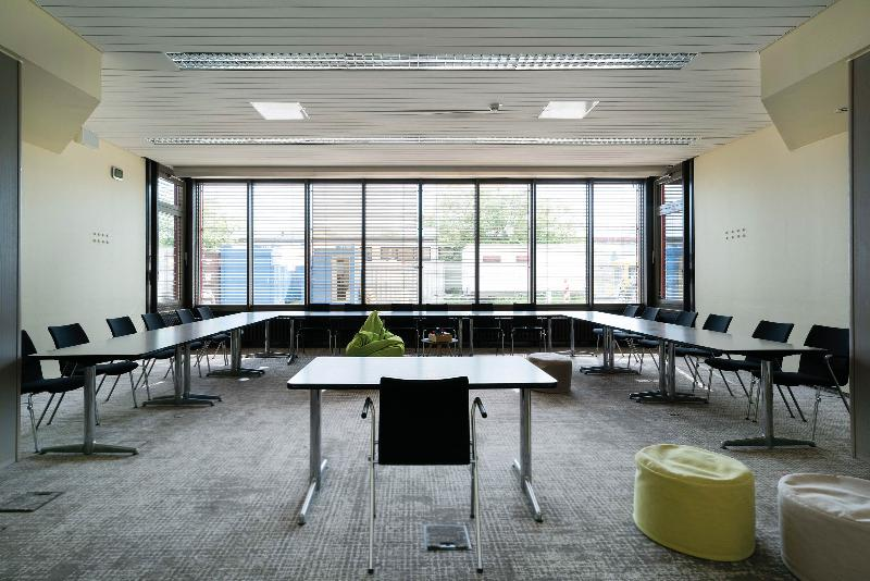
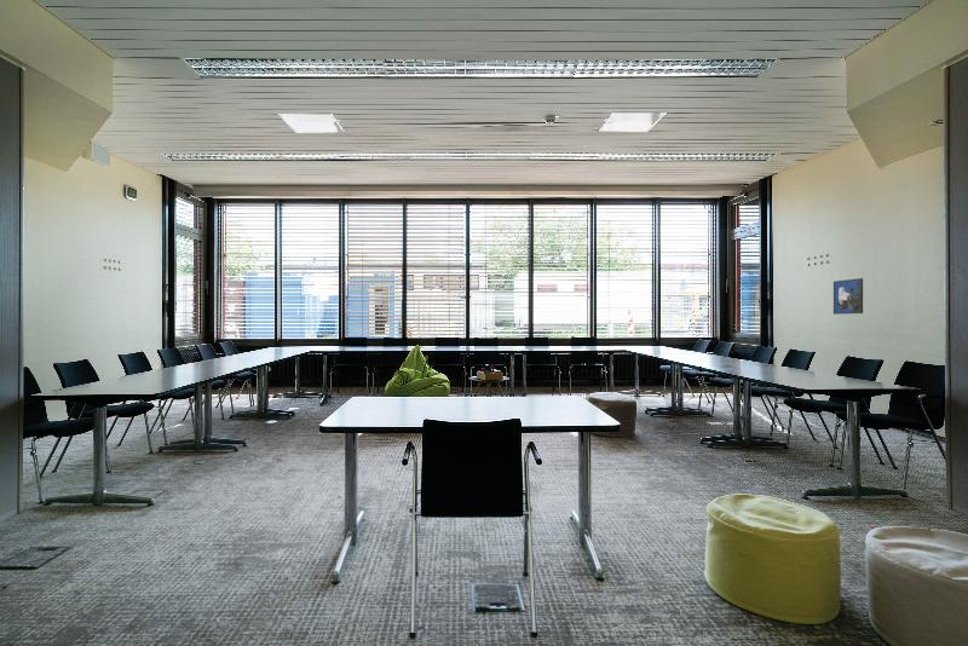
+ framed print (847, 296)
